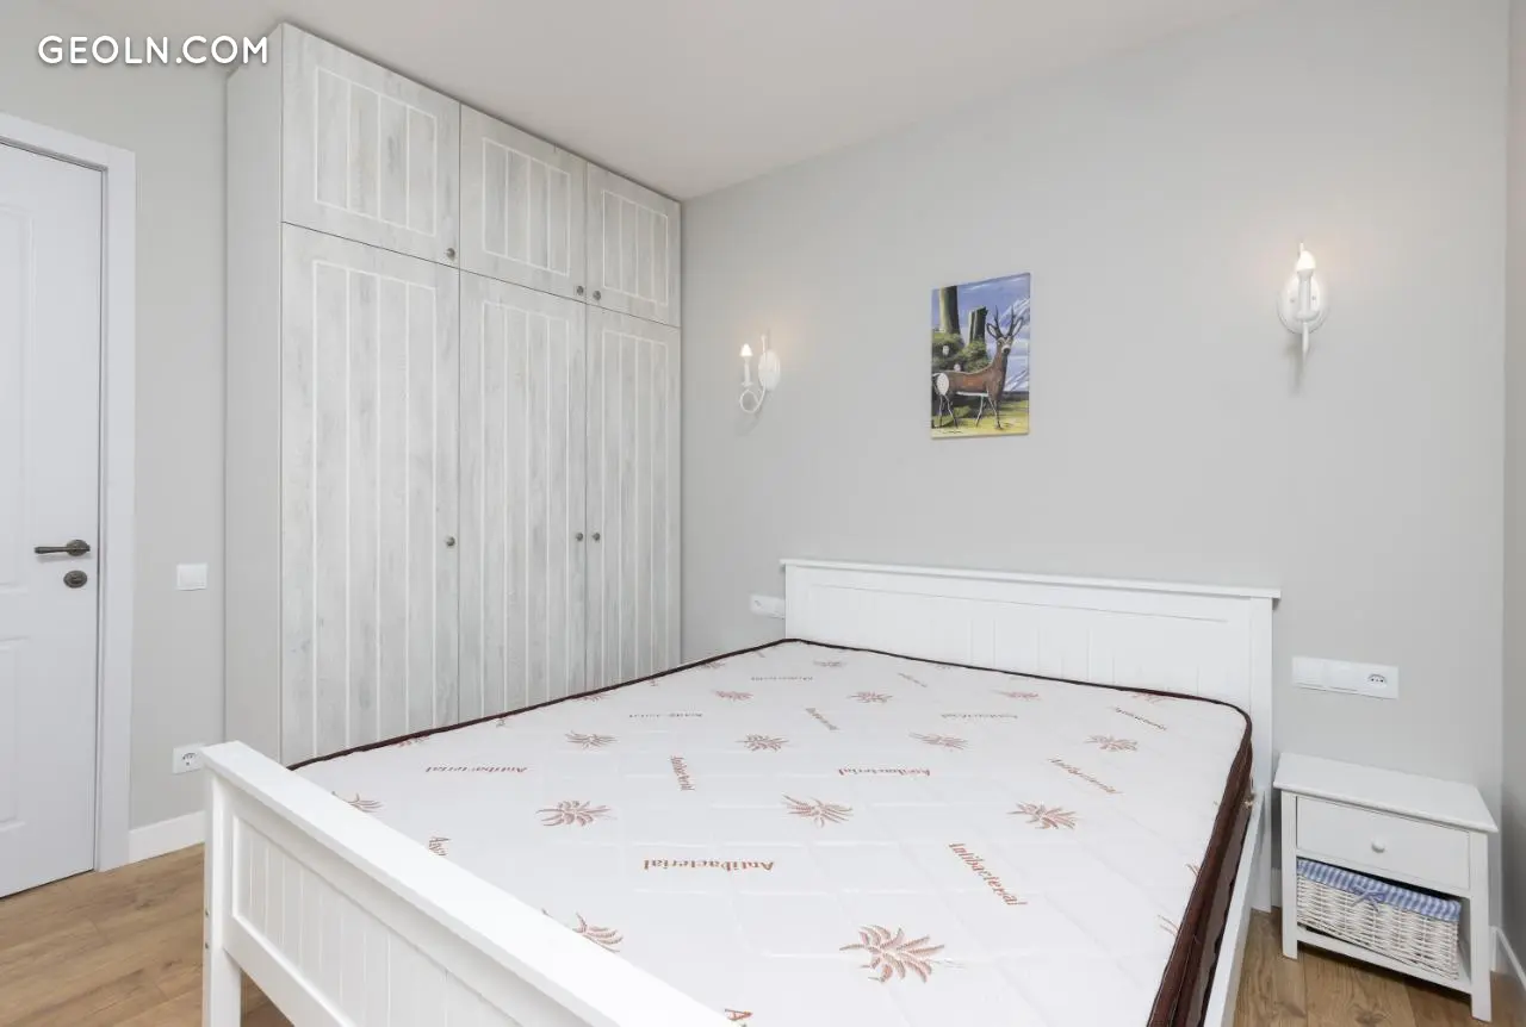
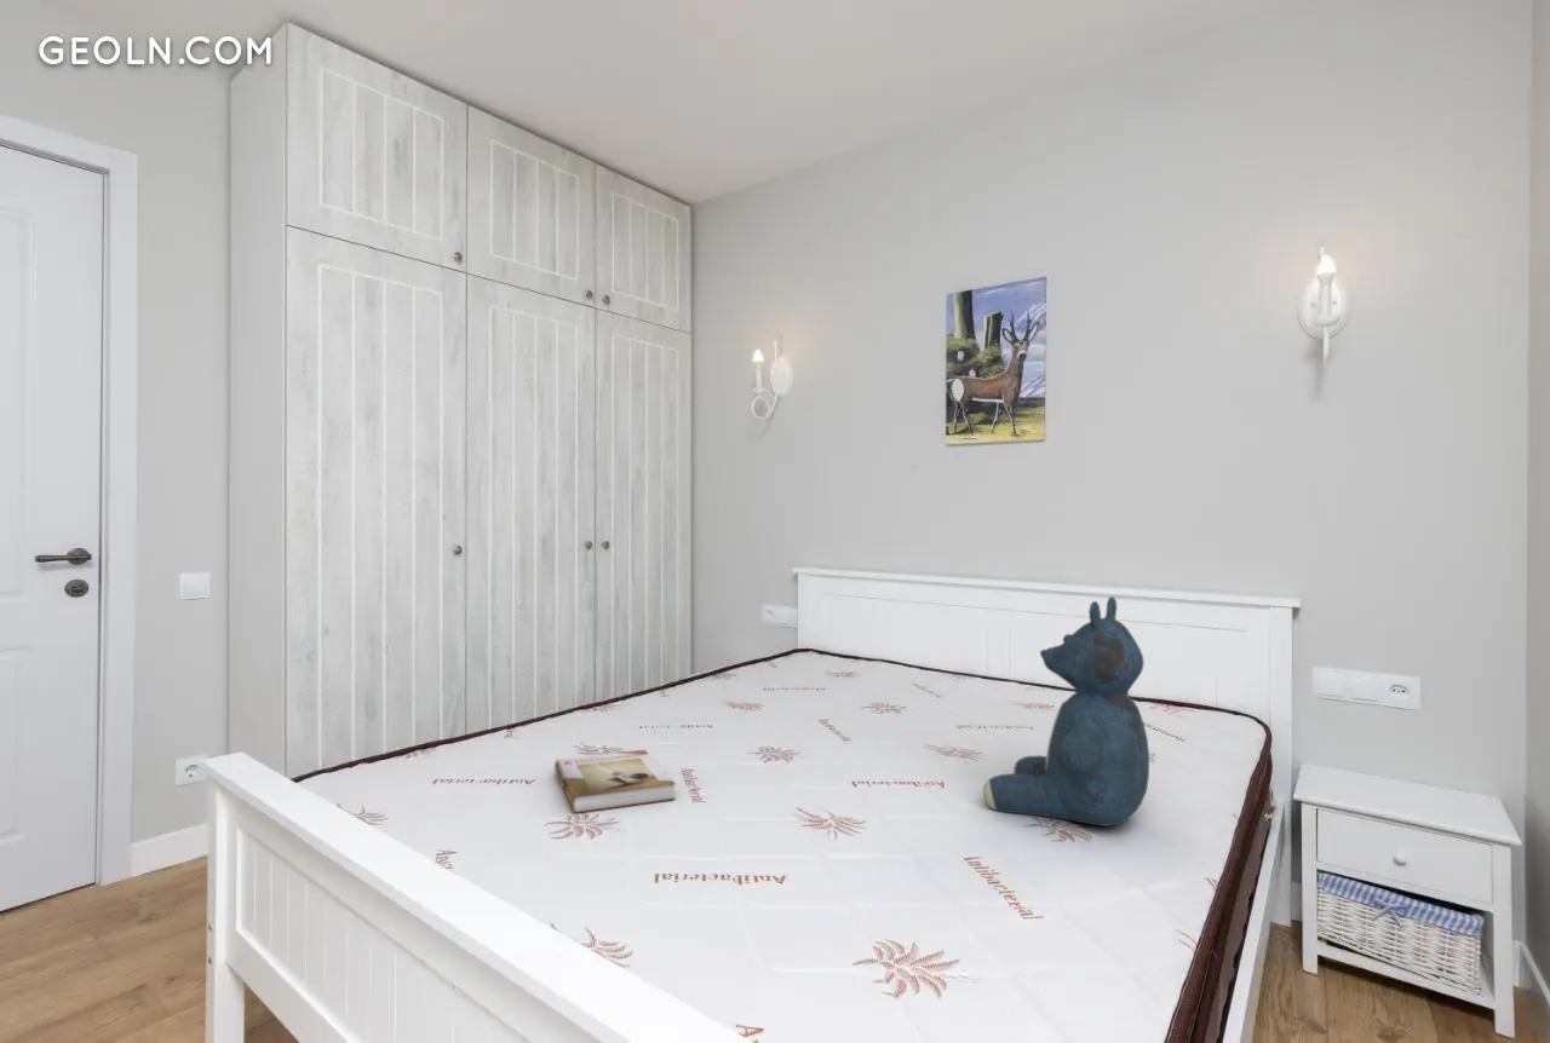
+ teddy bear (1068, 704)
+ book (612, 778)
